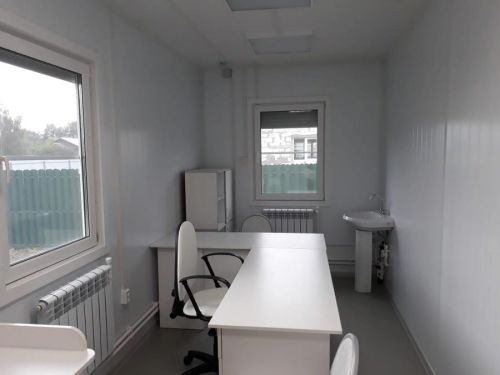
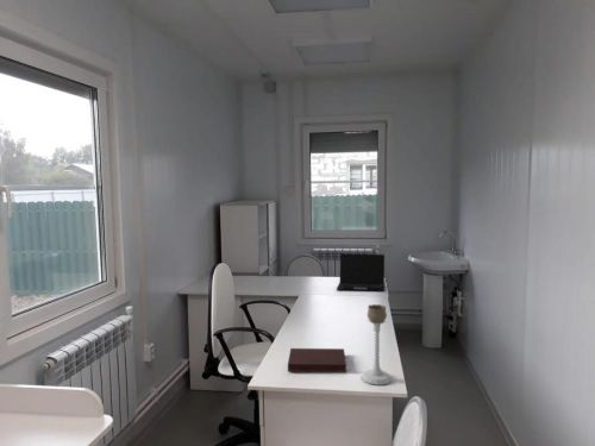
+ notebook (317, 359)
+ laptop (361, 271)
+ candle holder (376, 343)
